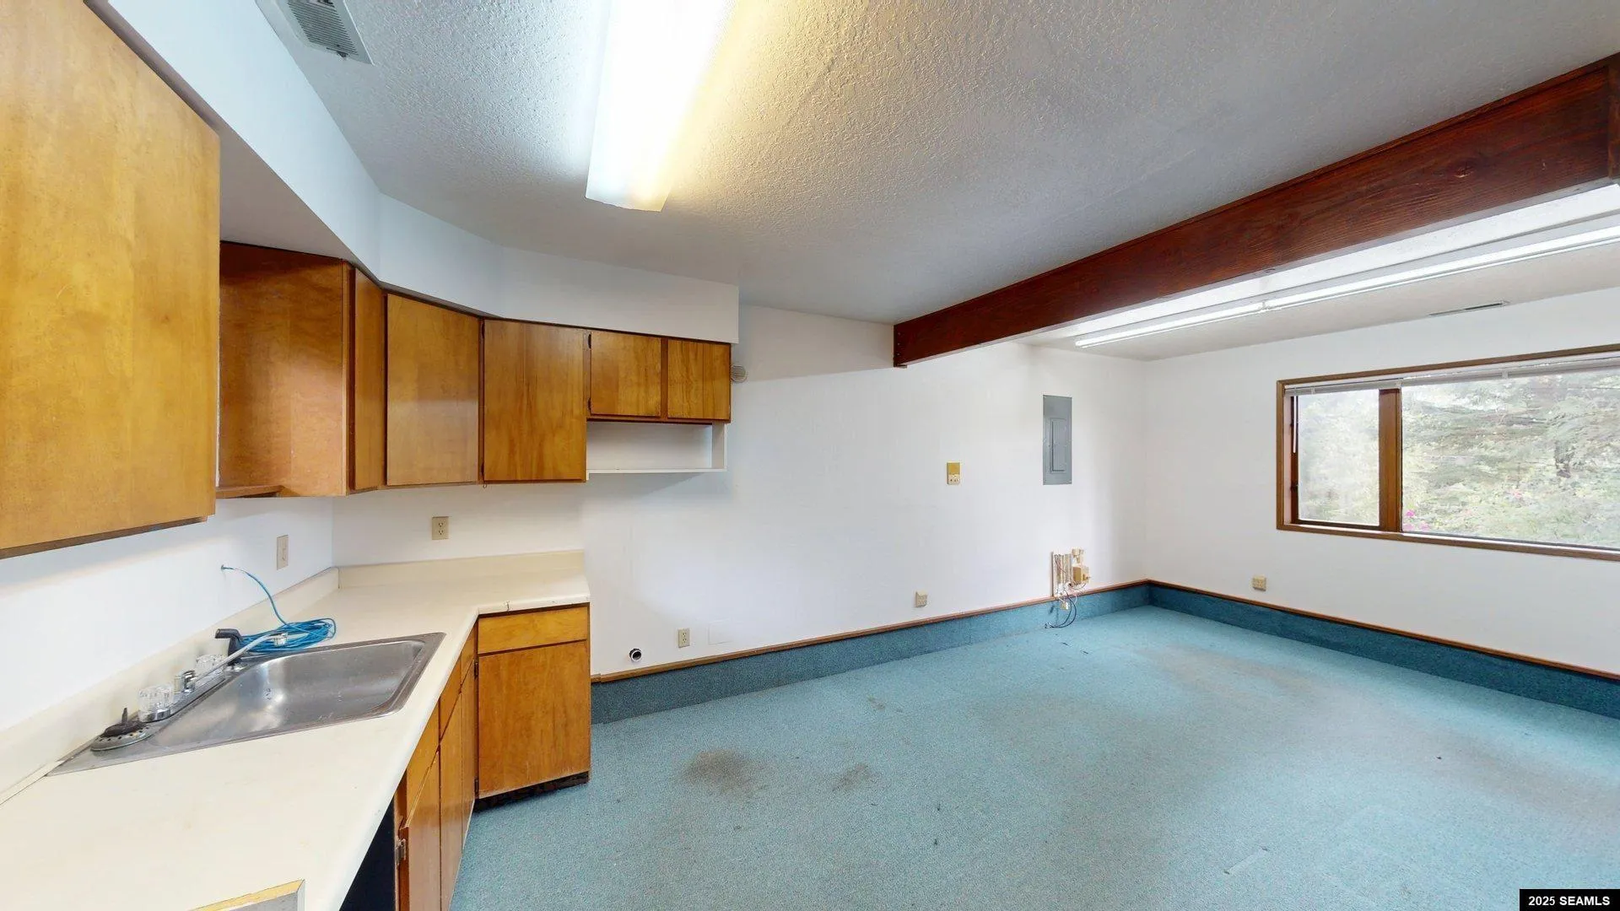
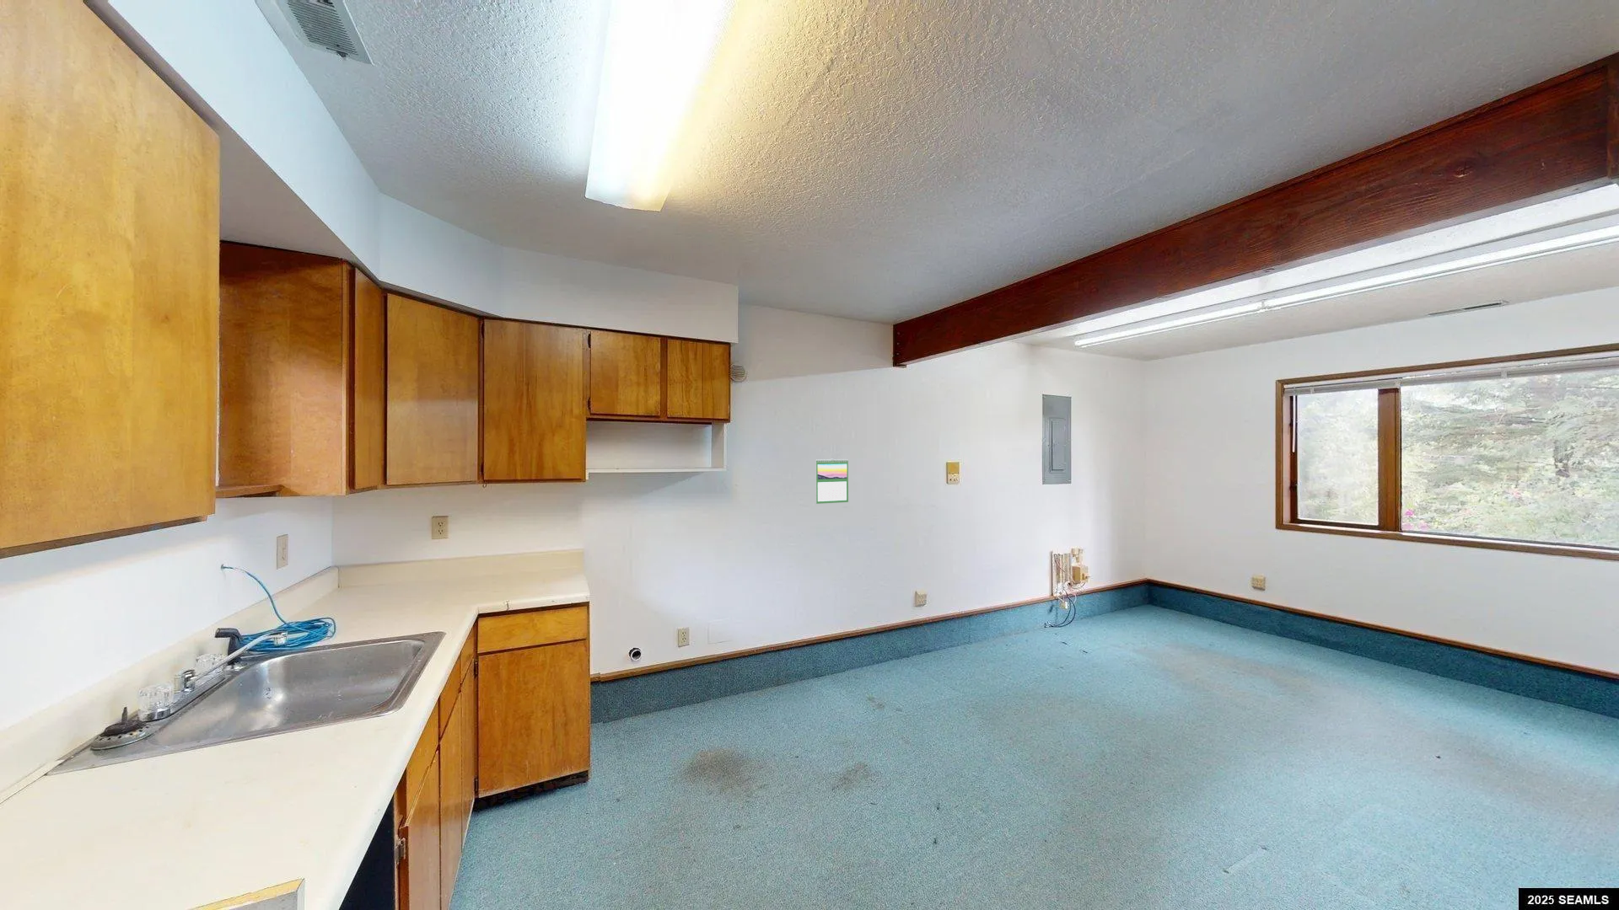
+ calendar (832, 480)
